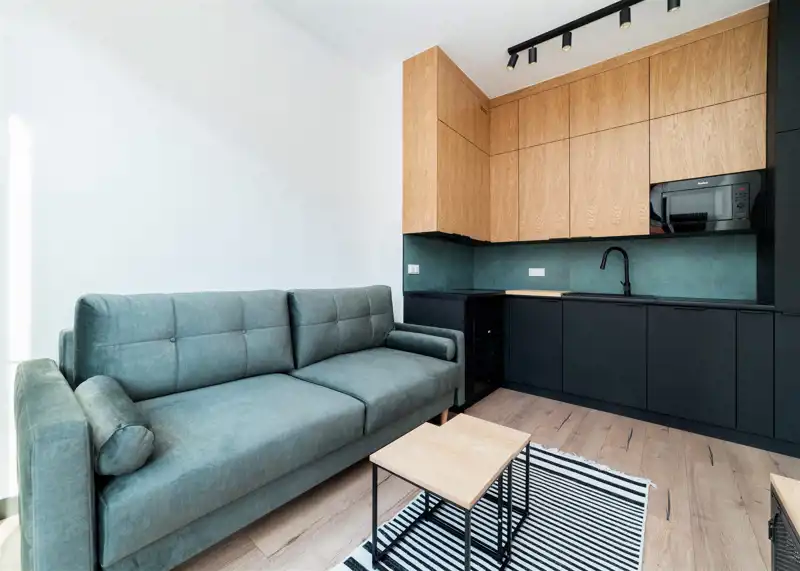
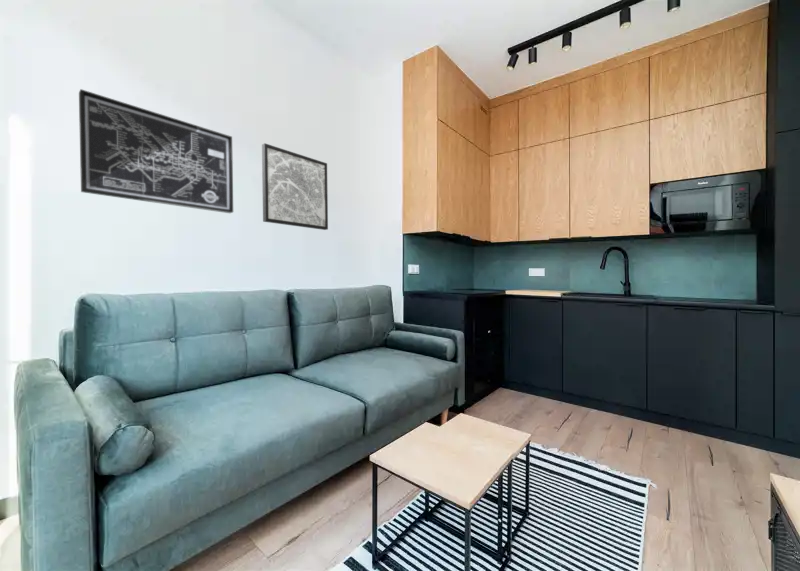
+ wall art (297, 190)
+ wall art (166, 160)
